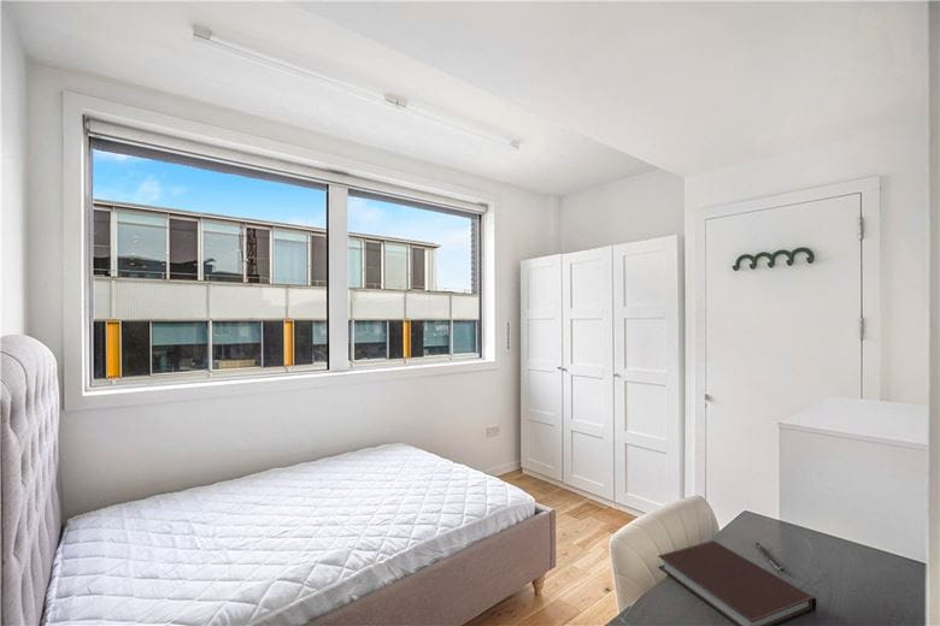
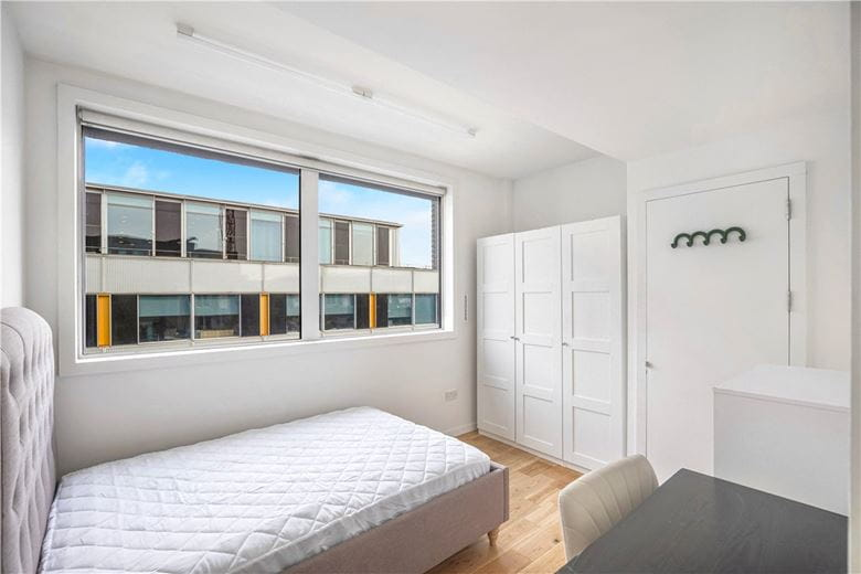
- notebook (730, 580)
- pen (768, 555)
